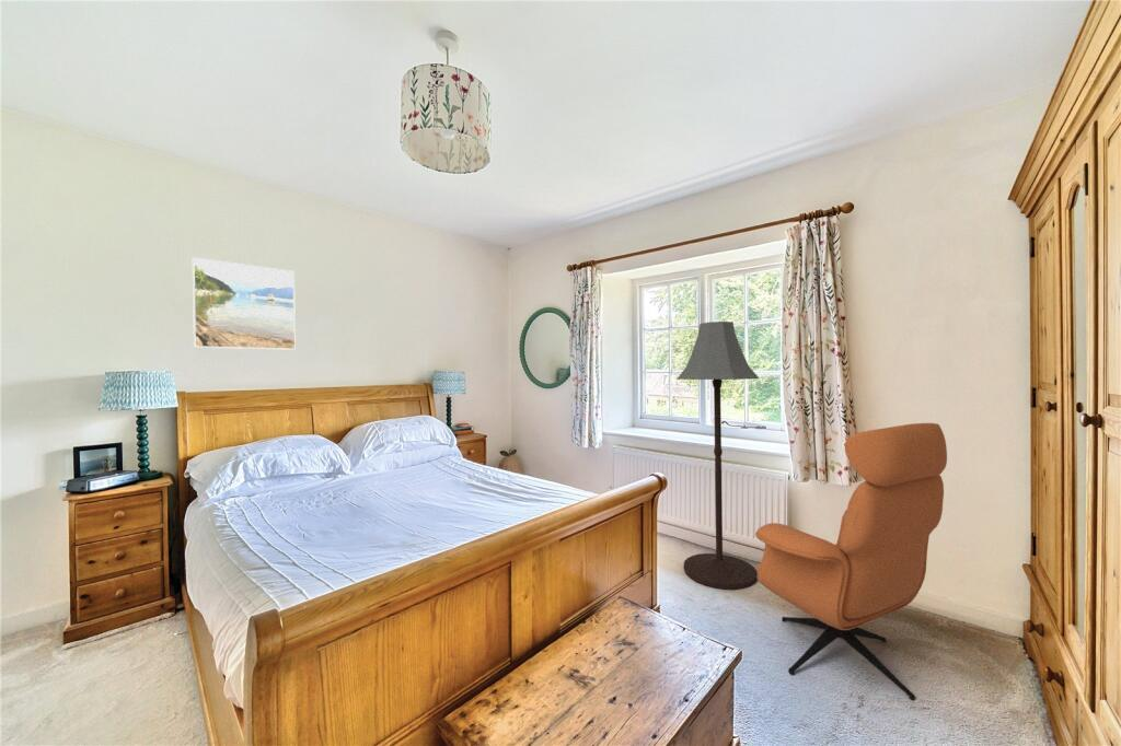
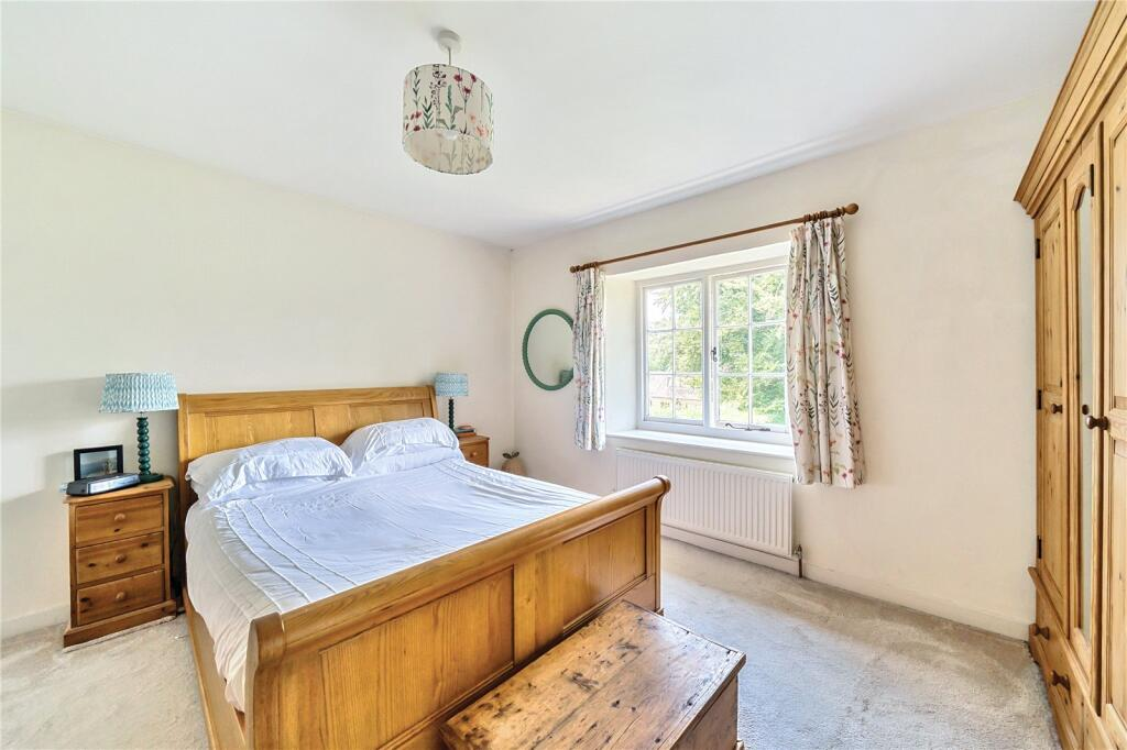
- armchair (840, 538)
- floor lamp (717, 447)
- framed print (246, 306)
